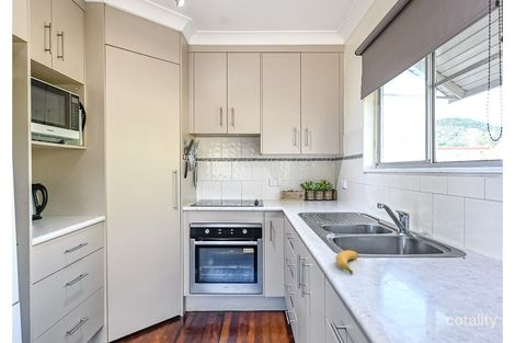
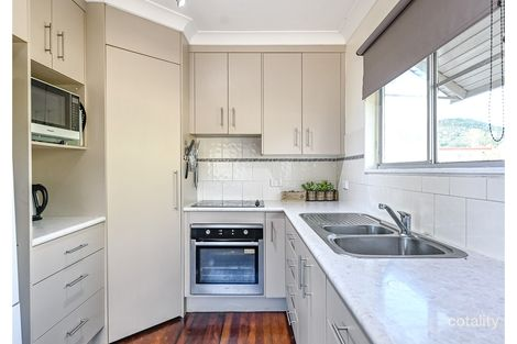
- banana (348, 259)
